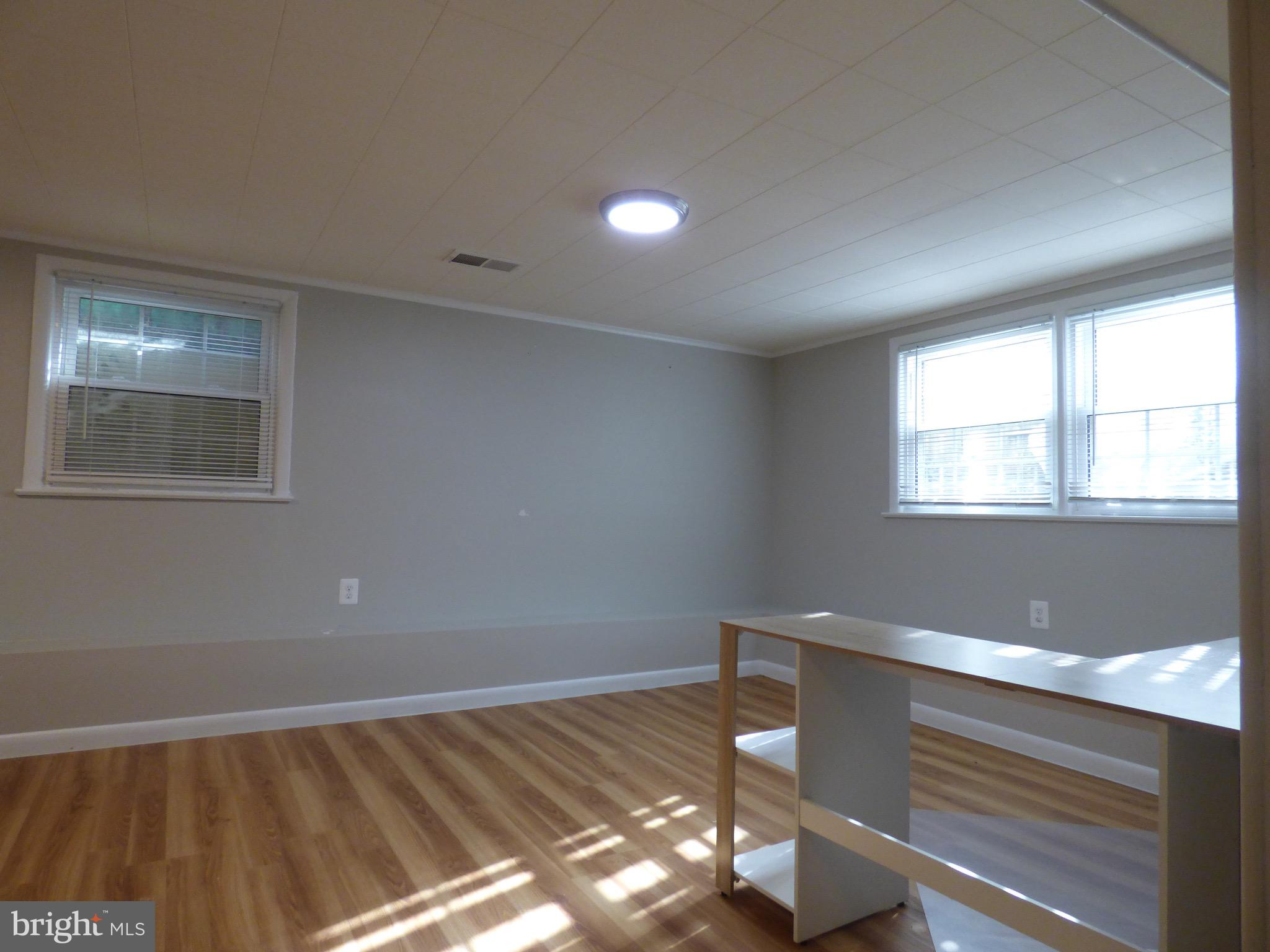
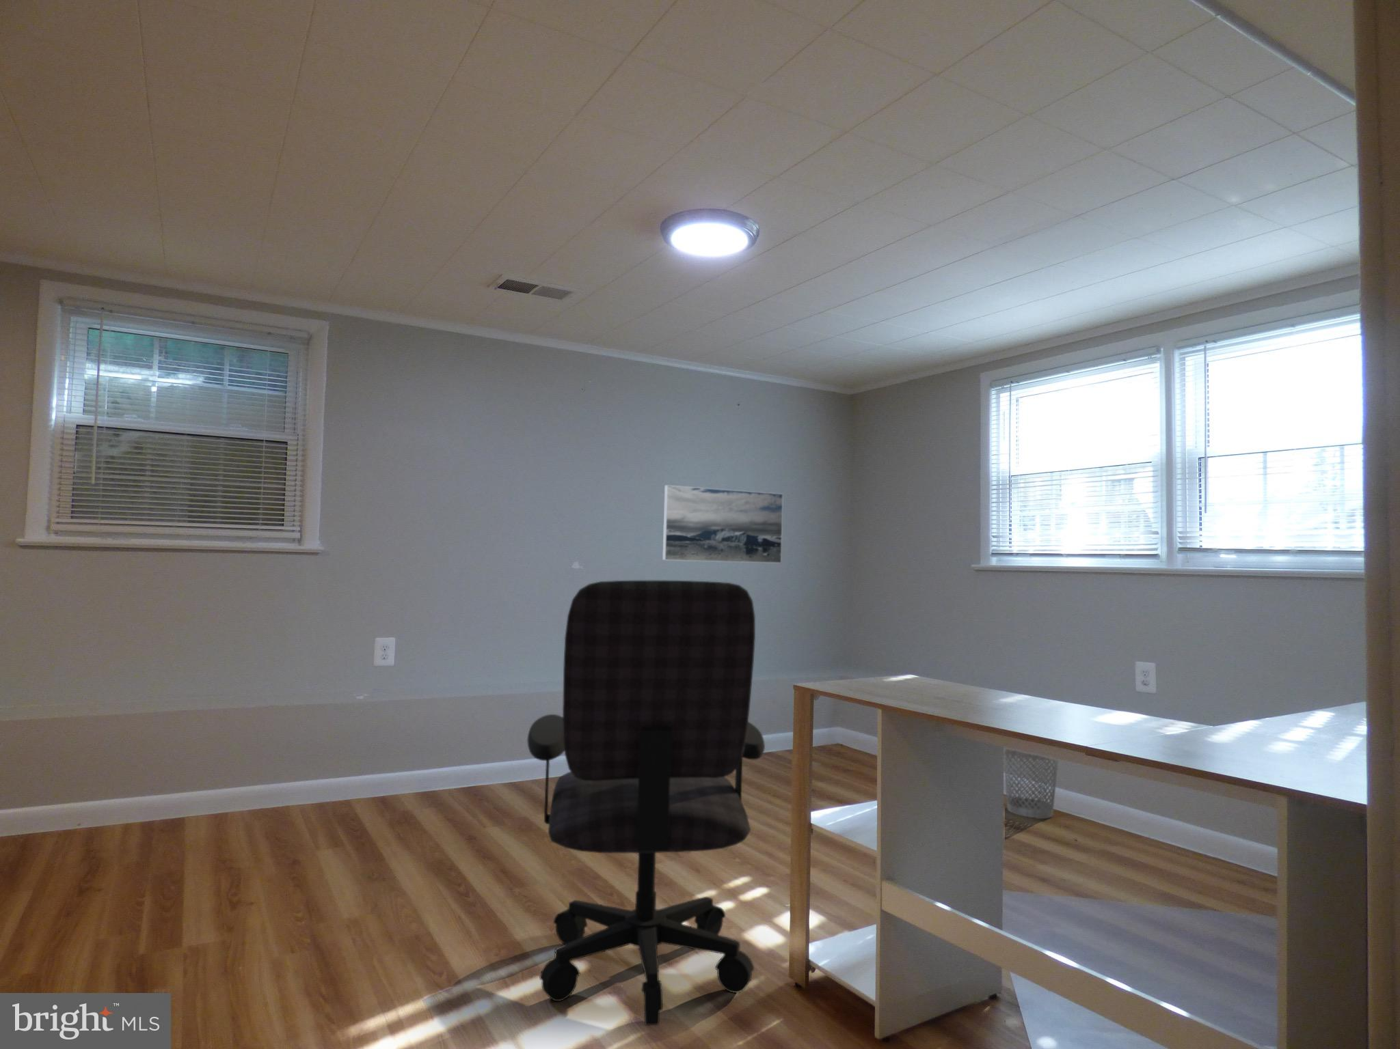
+ office chair (645, 775)
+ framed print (724, 526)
+ wastebasket (1031, 780)
